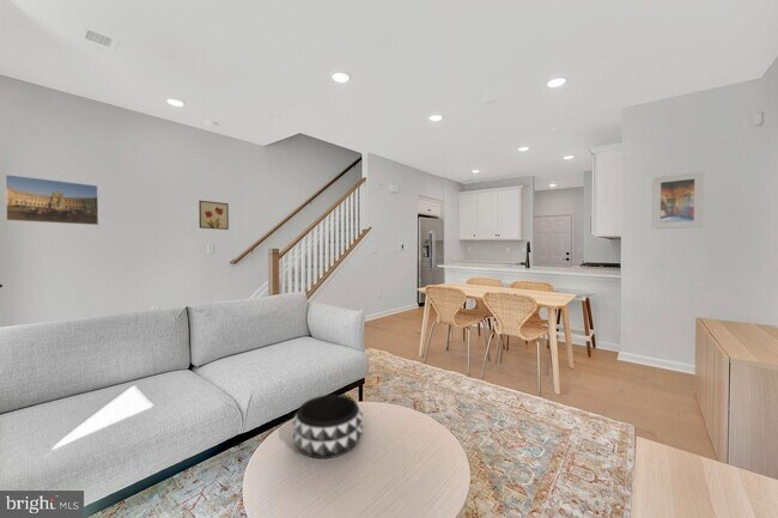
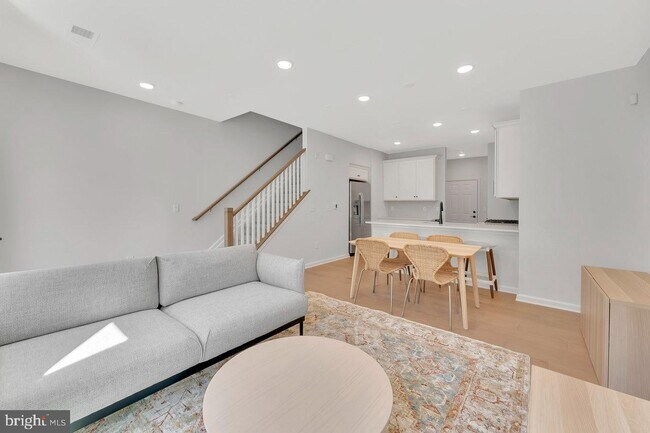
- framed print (55, 201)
- decorative bowl (328, 423)
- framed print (676, 201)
- wall art (213, 215)
